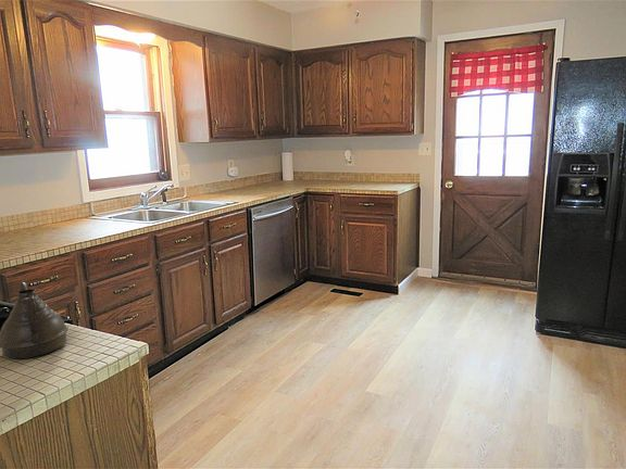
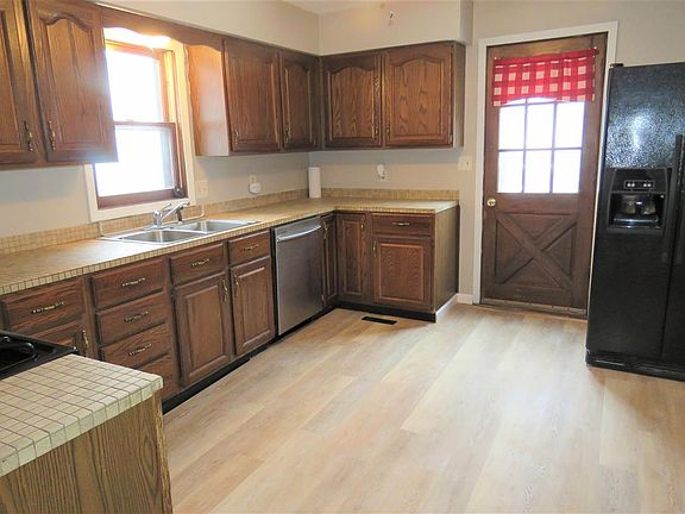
- teapot (30, 315)
